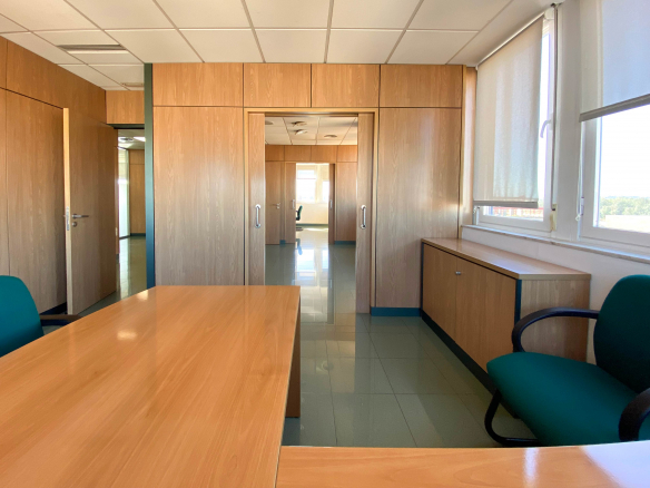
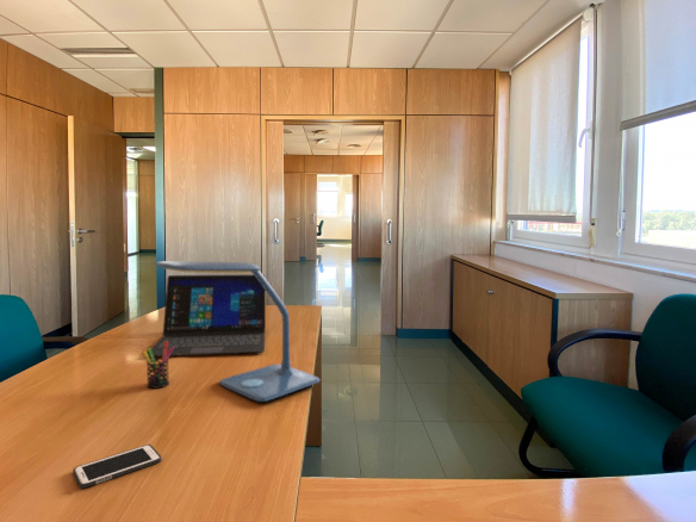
+ cell phone (118, 465)
+ desk lamp (275, 304)
+ pen holder (157, 363)
+ laptop (212, 310)
